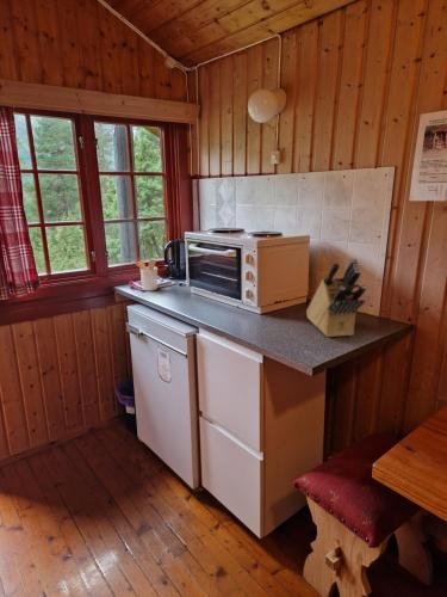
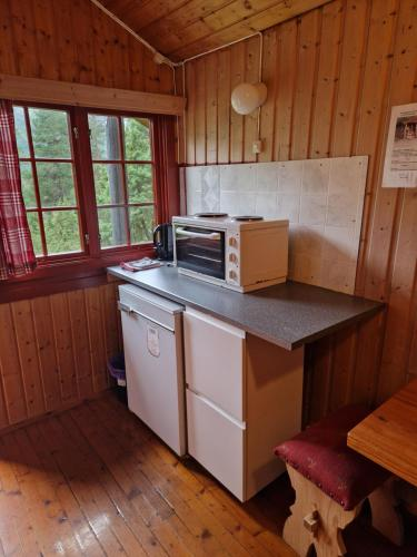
- knife block (334, 293)
- utensil holder (144, 273)
